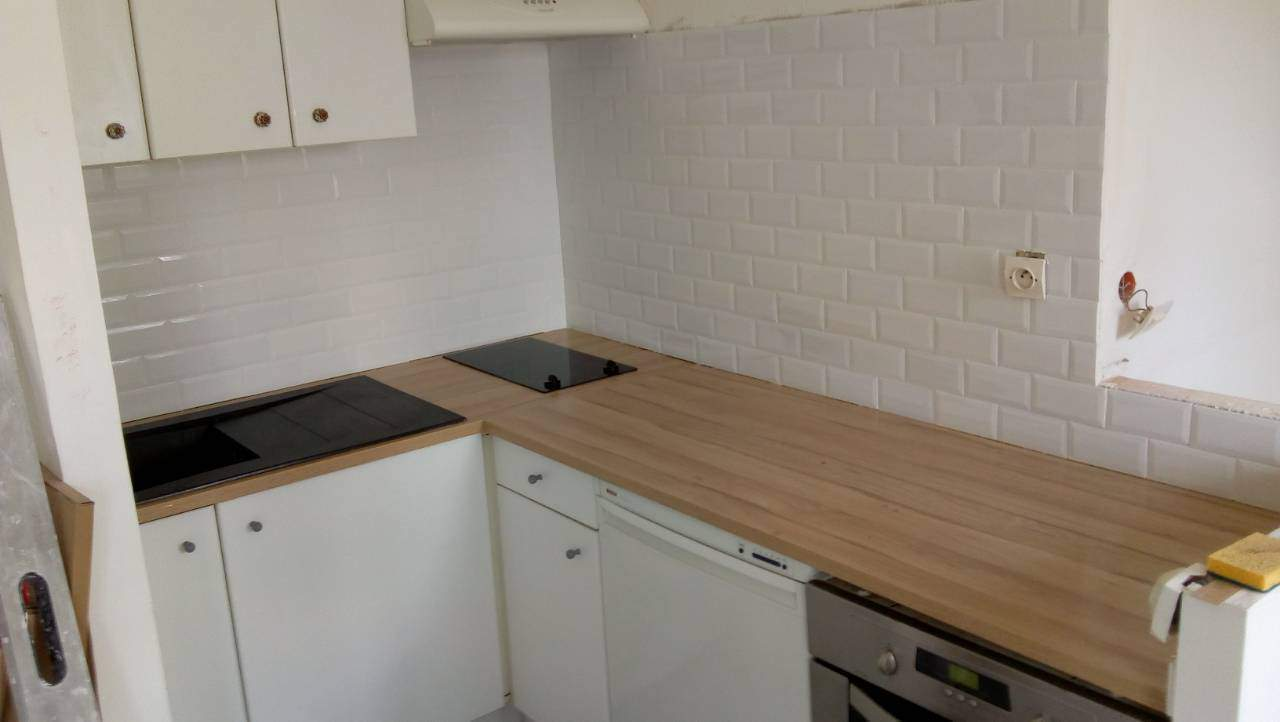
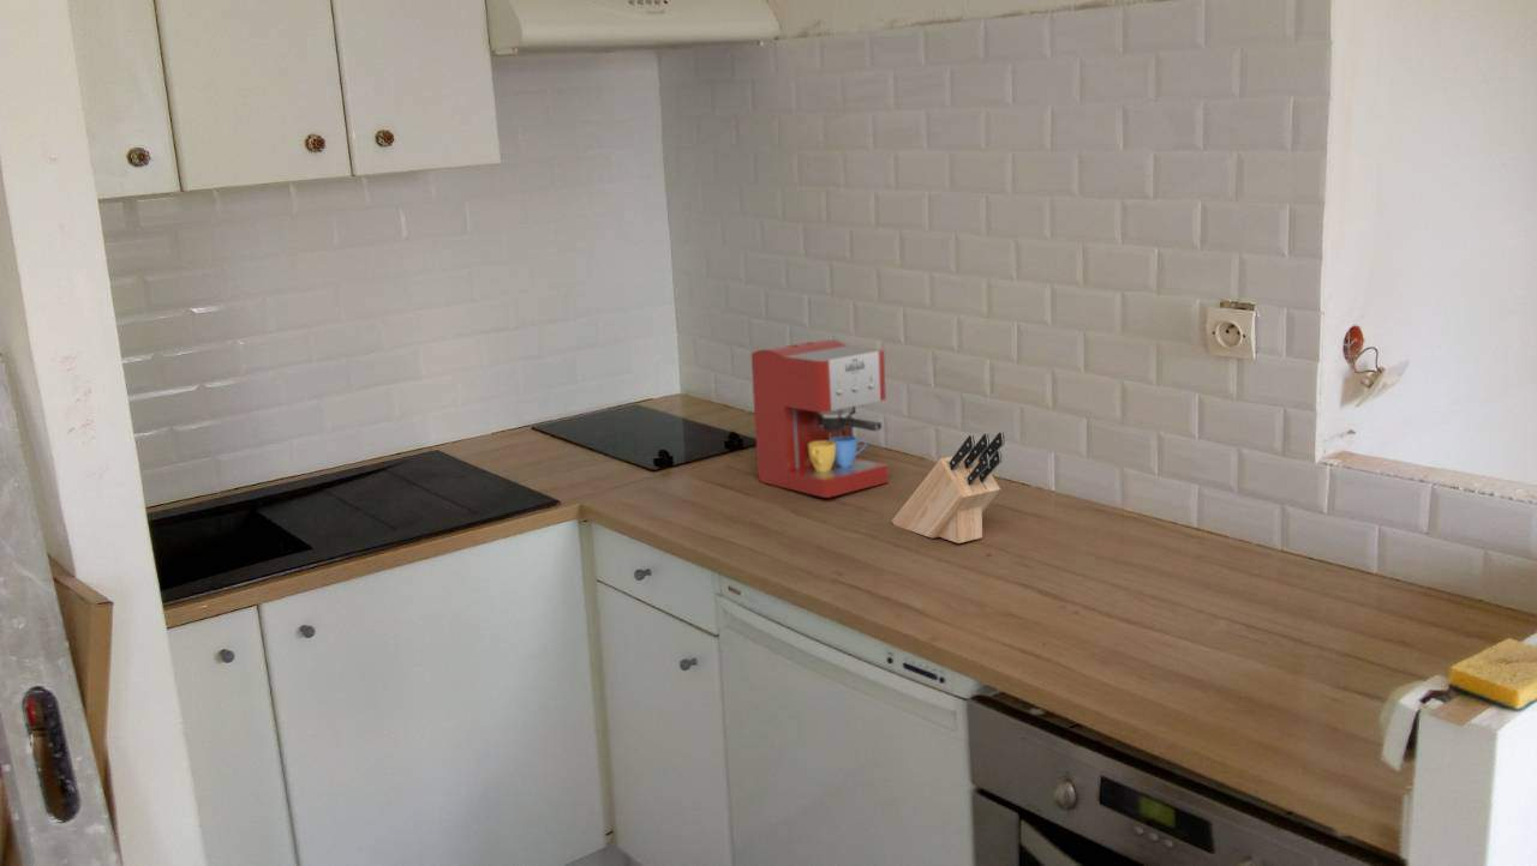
+ coffee maker (819, 414)
+ knife block (950, 480)
